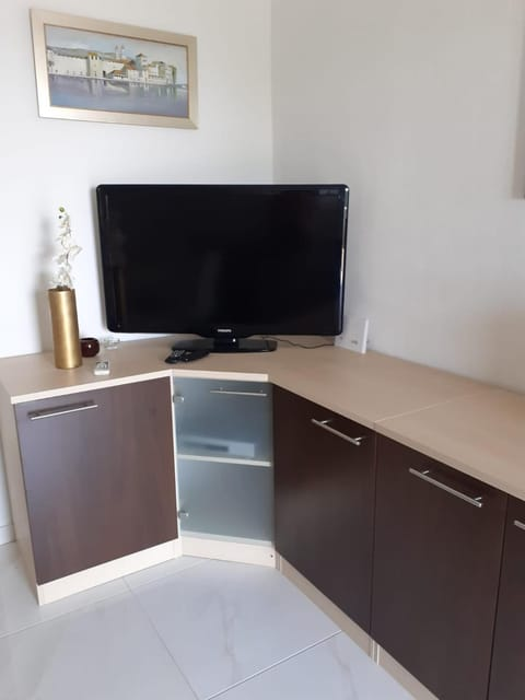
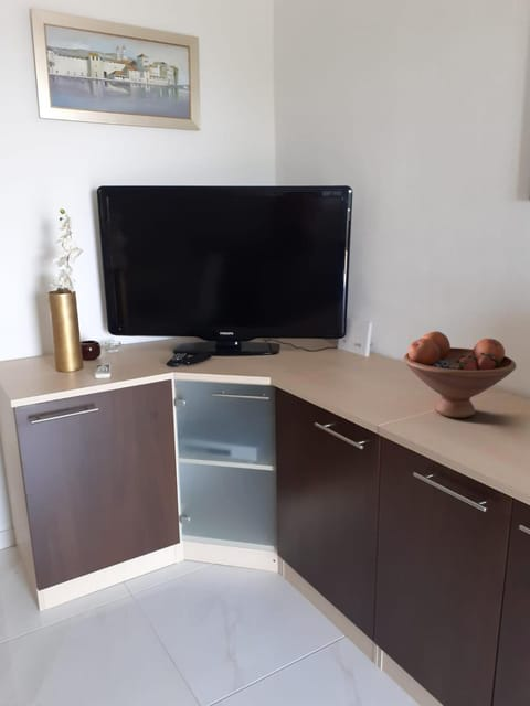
+ fruit bowl (456, 375)
